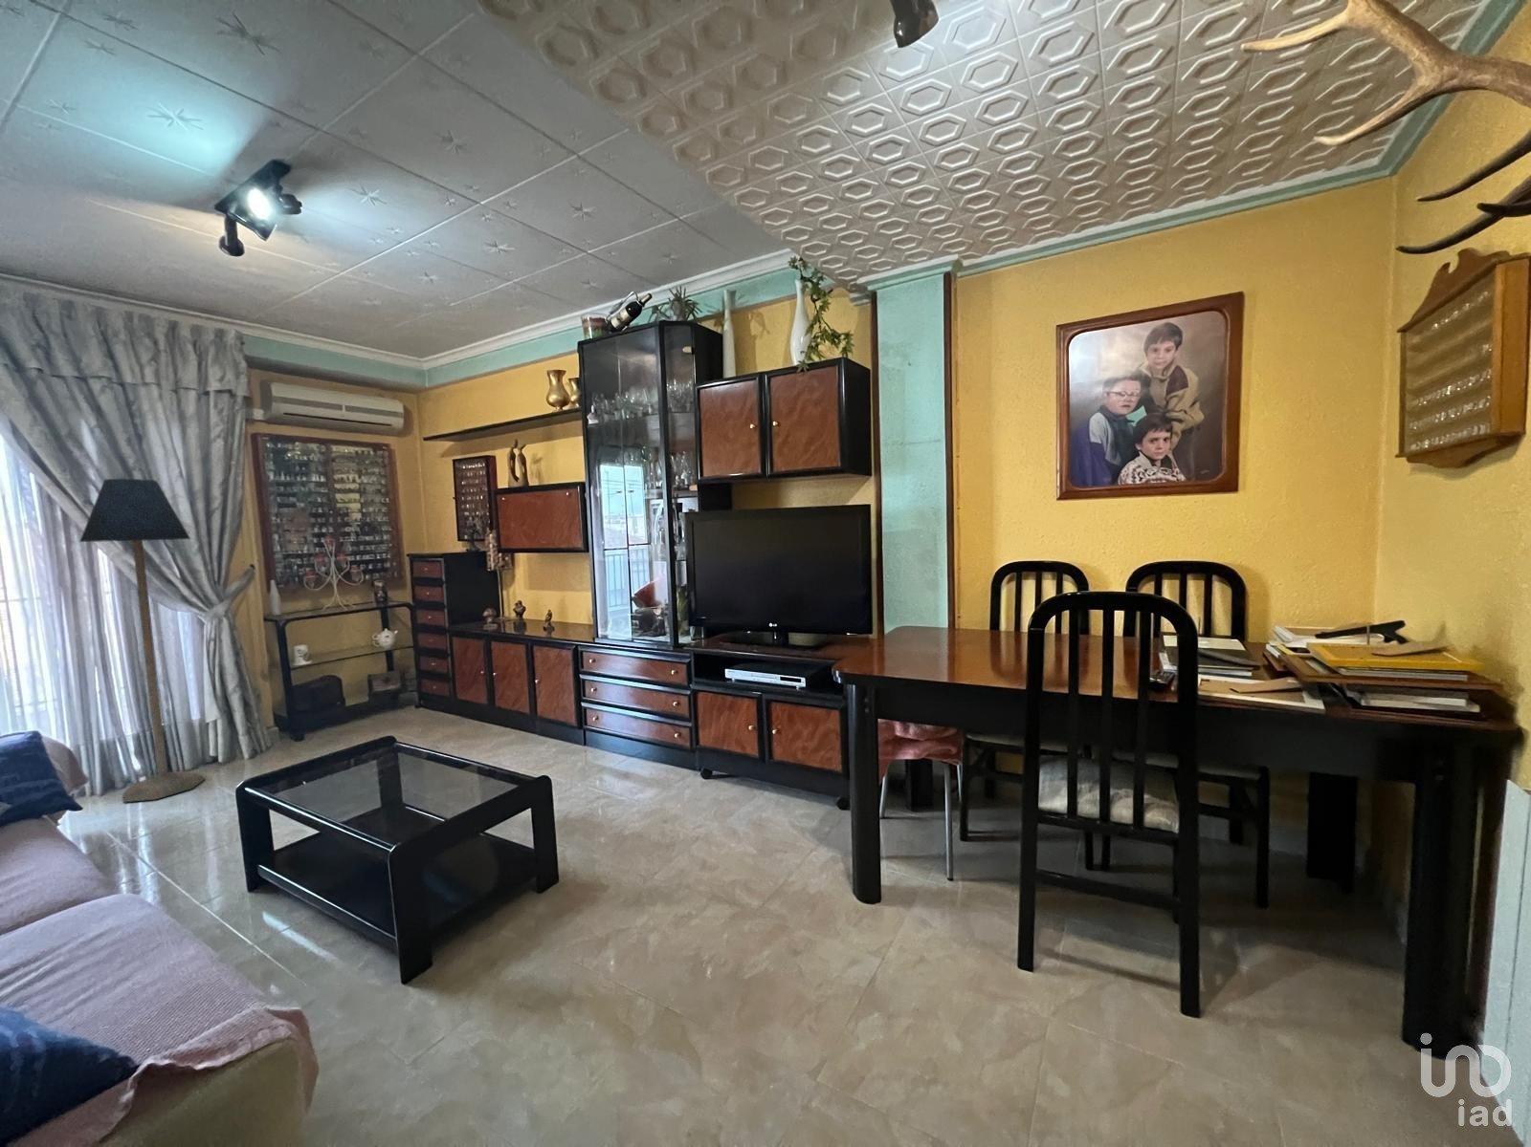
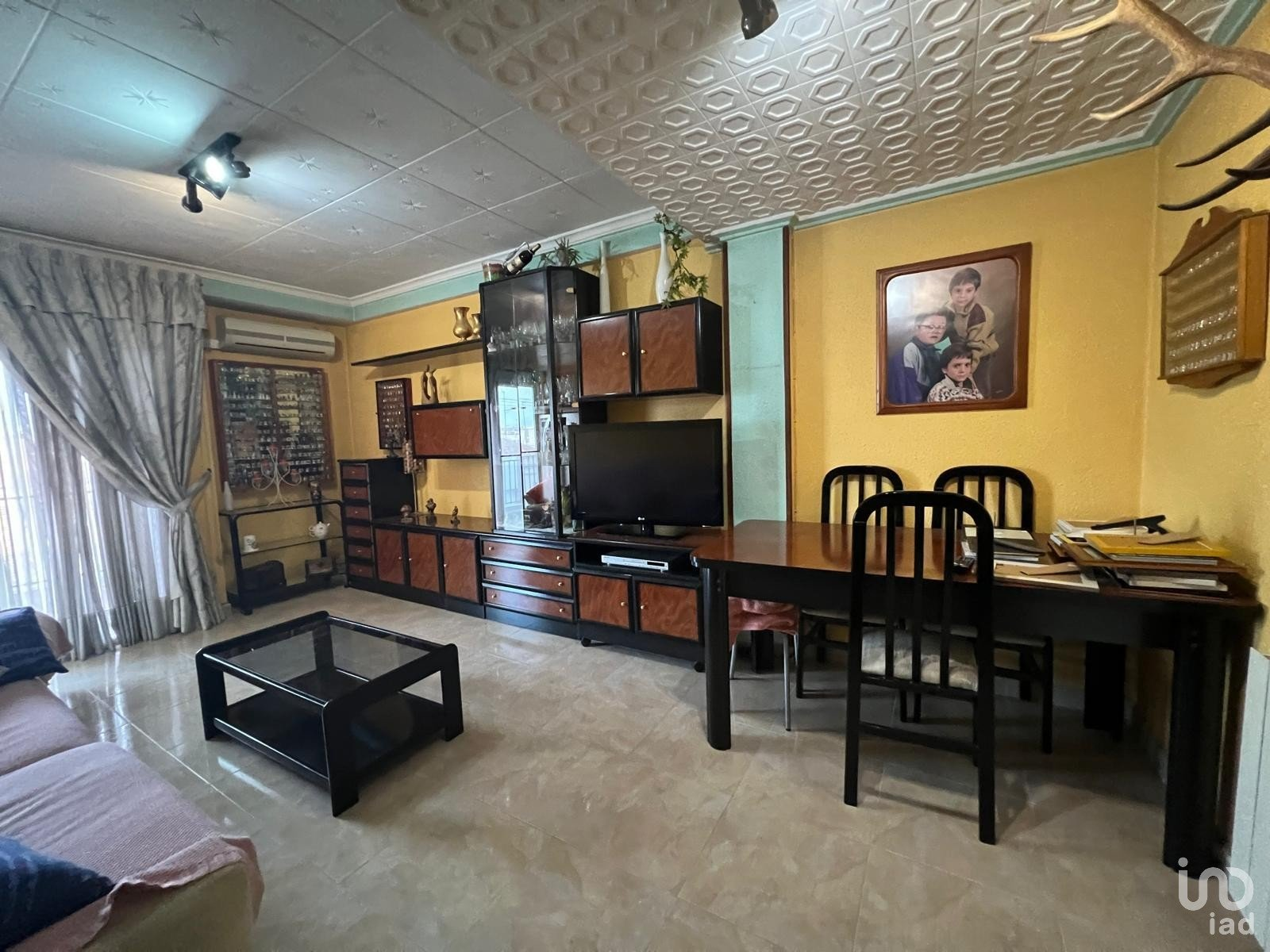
- floor lamp (147, 636)
